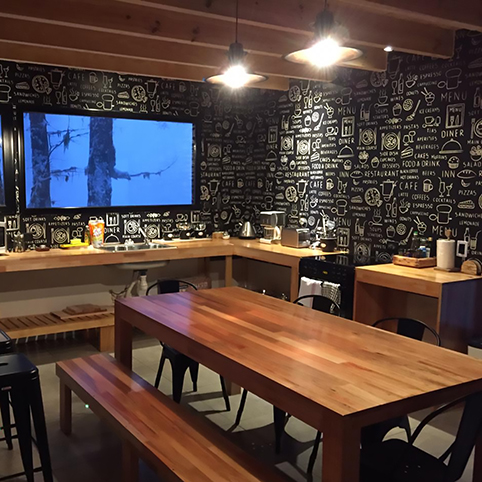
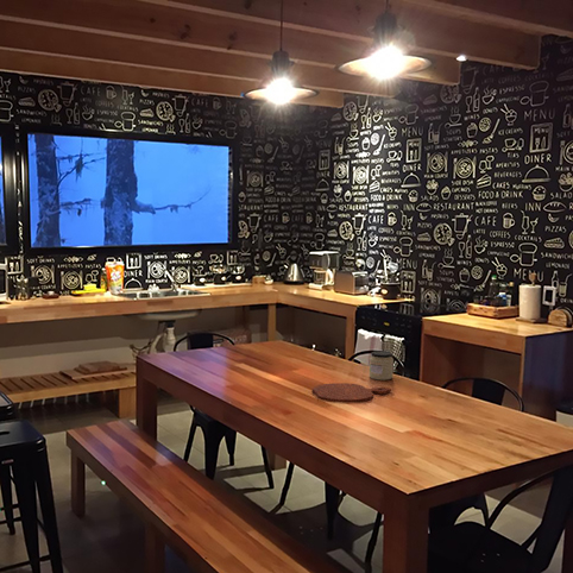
+ cutting board (353, 391)
+ jar (380, 365)
